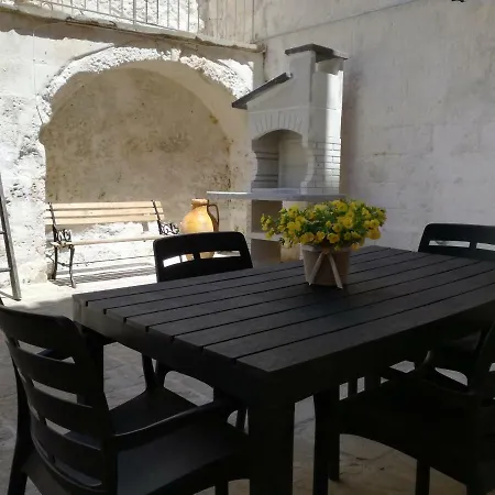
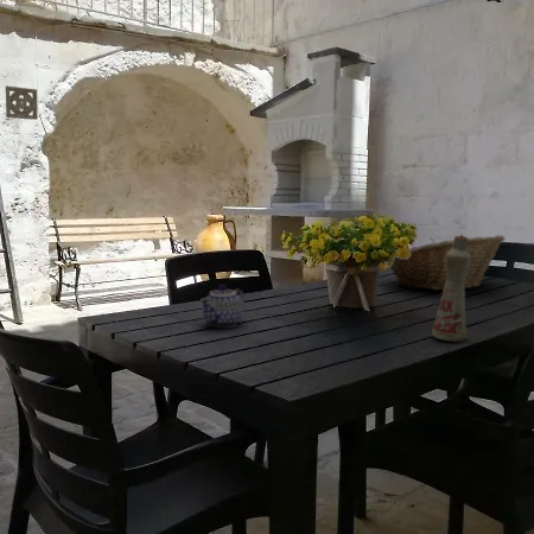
+ teapot (222, 304)
+ fruit basket (445, 259)
+ wall ornament (21, 103)
+ bottle (452, 286)
